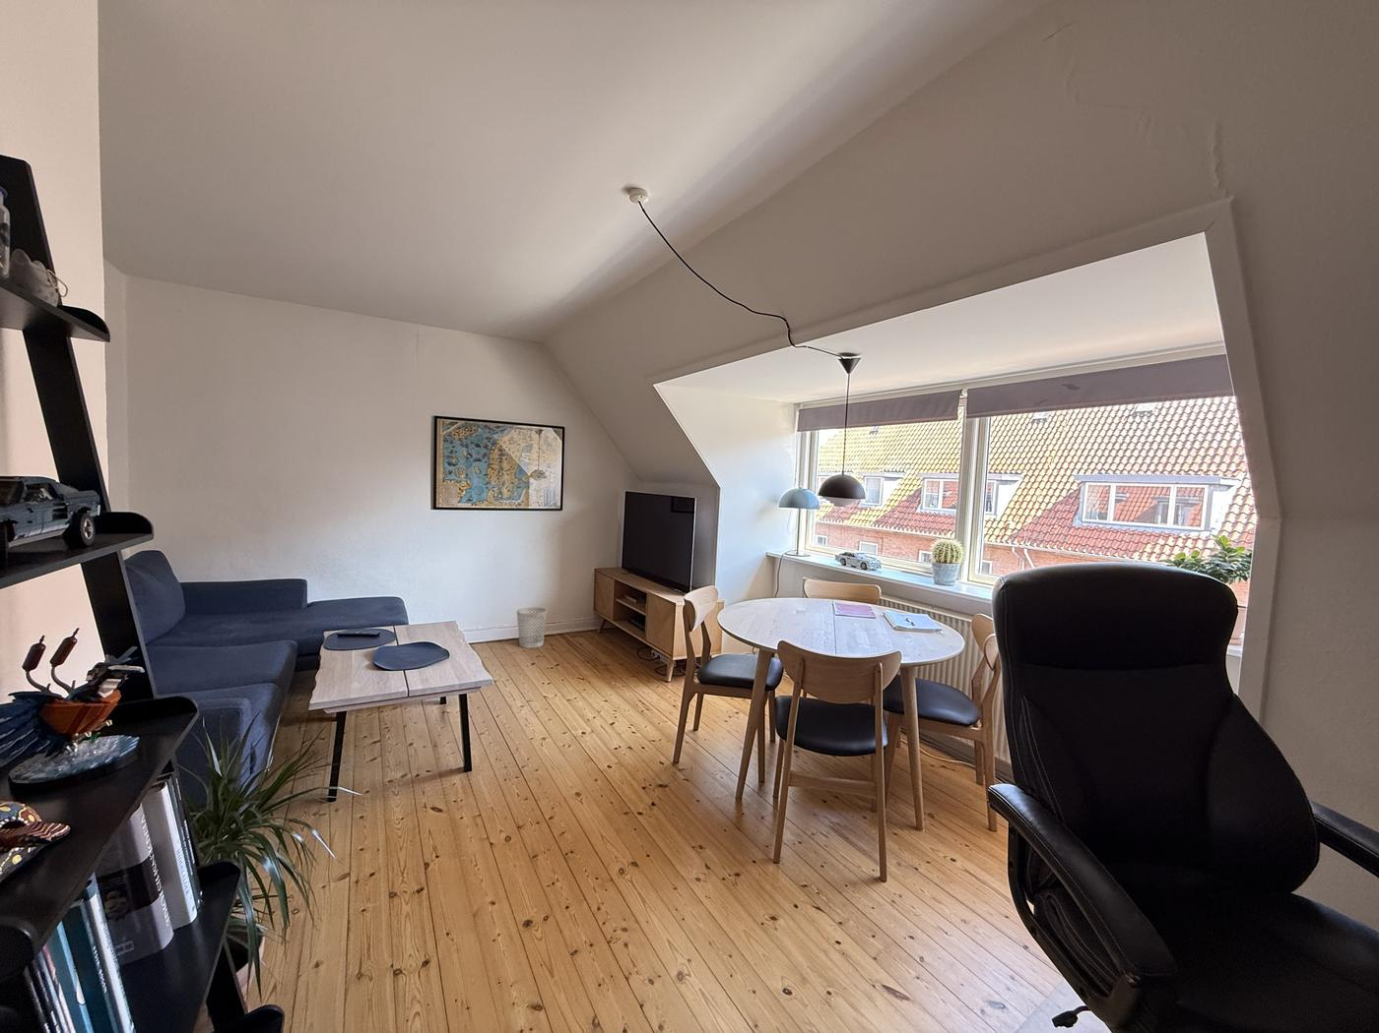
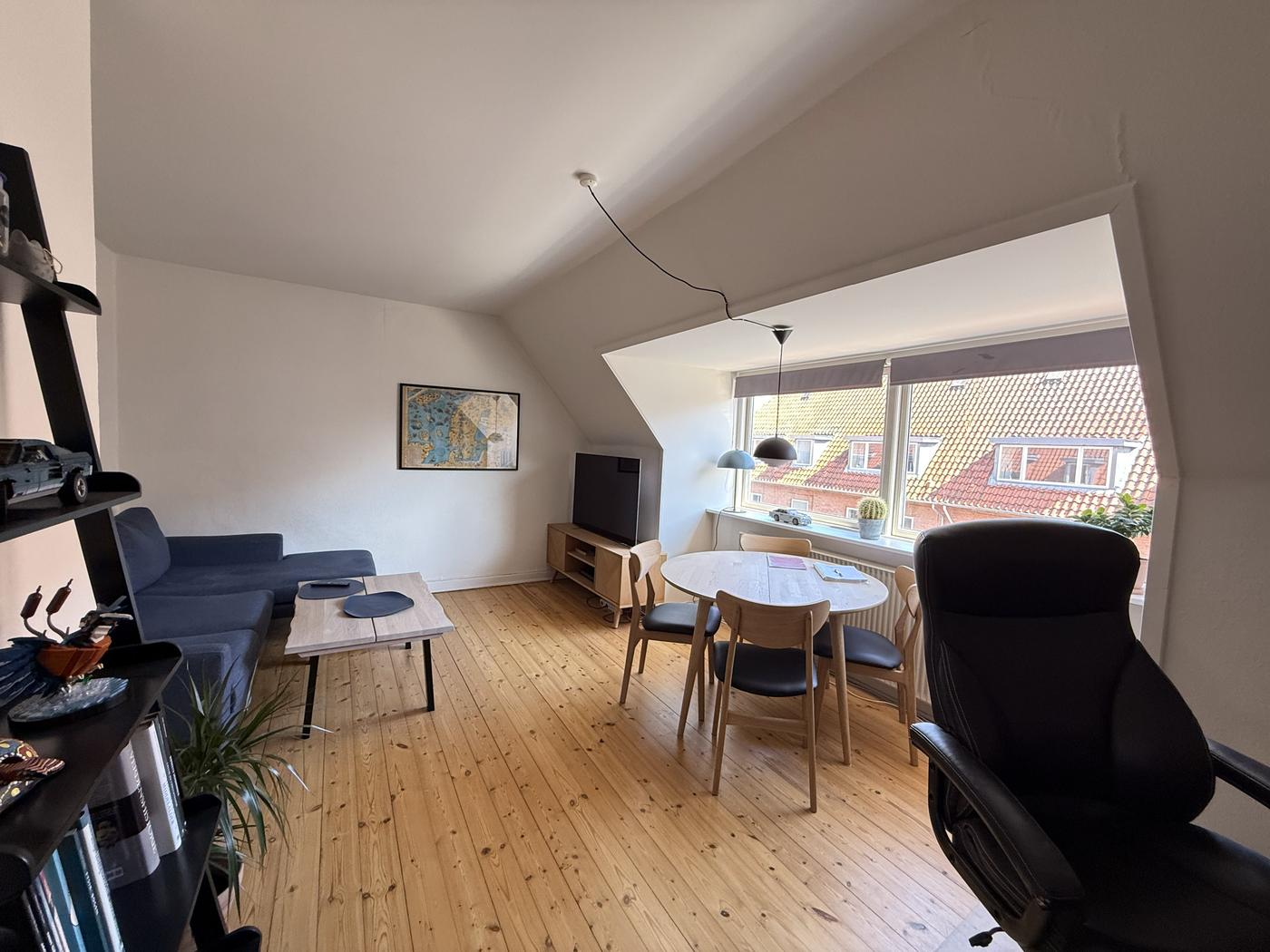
- wastebasket (531, 627)
